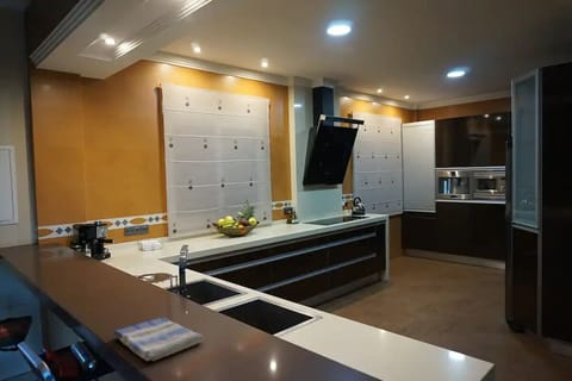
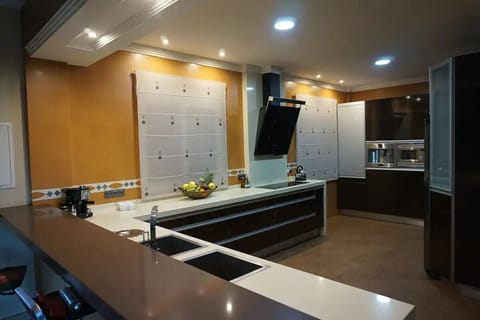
- dish towel (157, 335)
